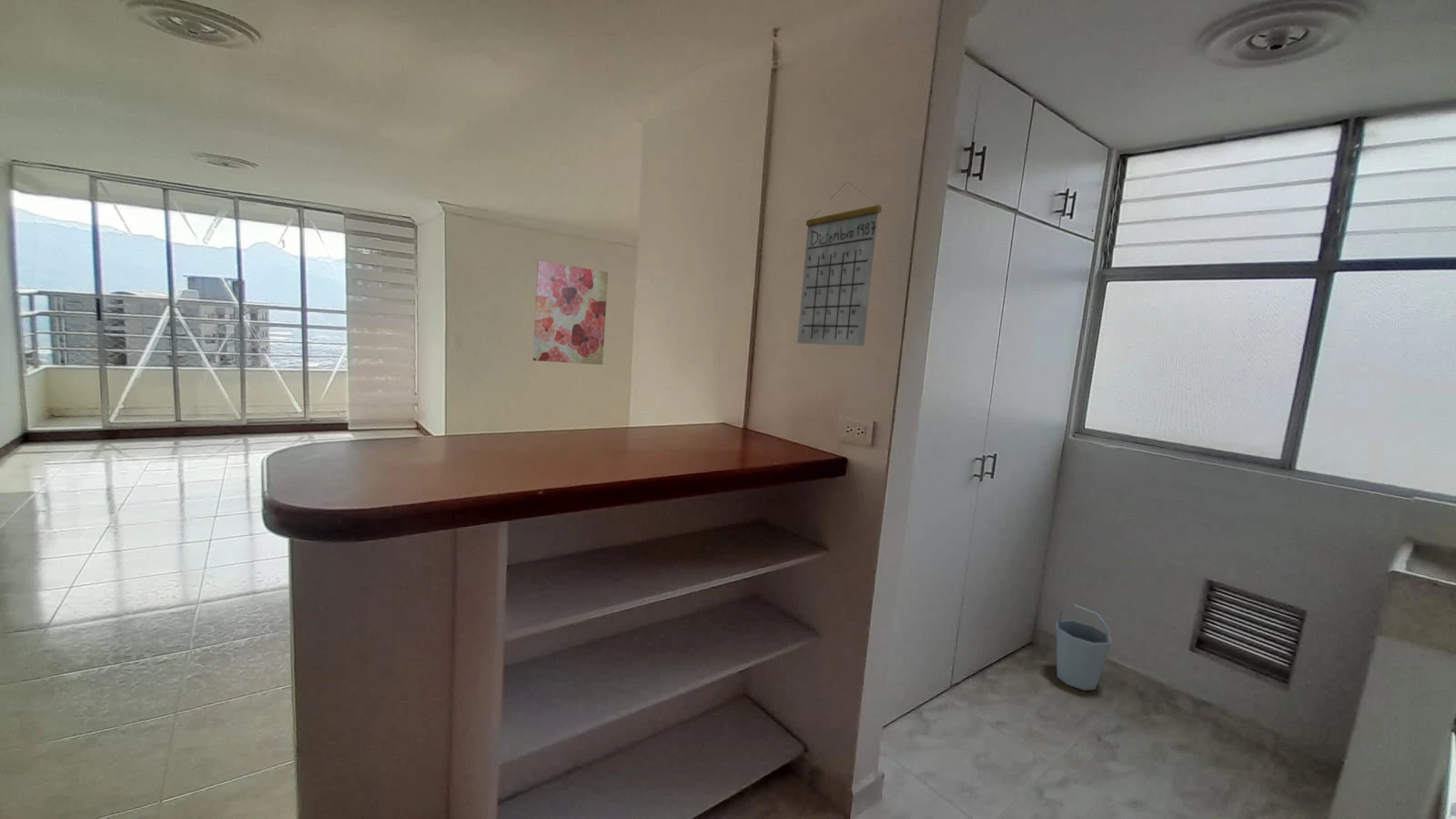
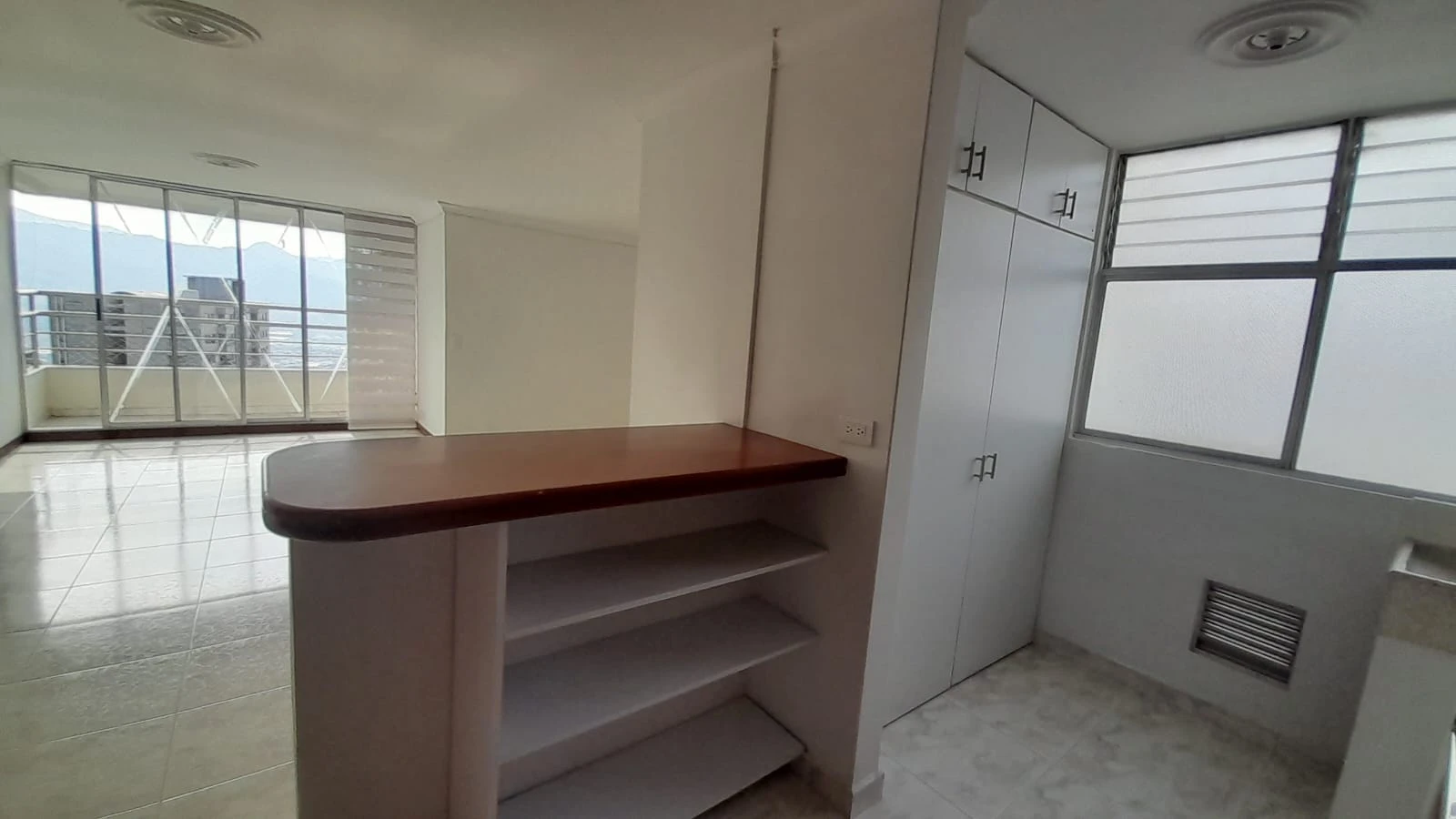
- calendar (836, 263)
- bucket (1081, 644)
- wall art (571, 315)
